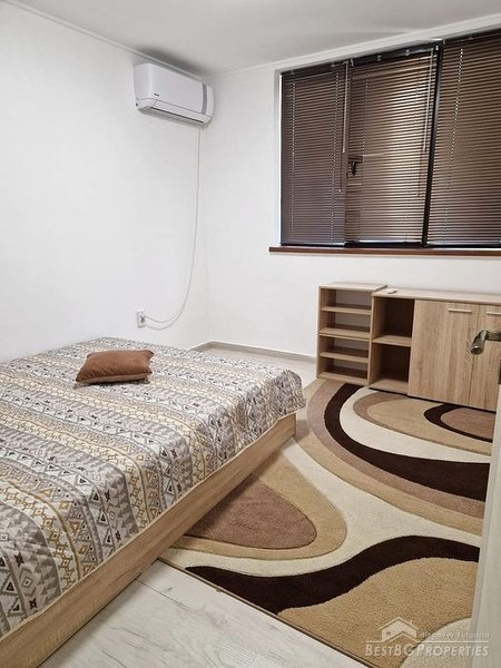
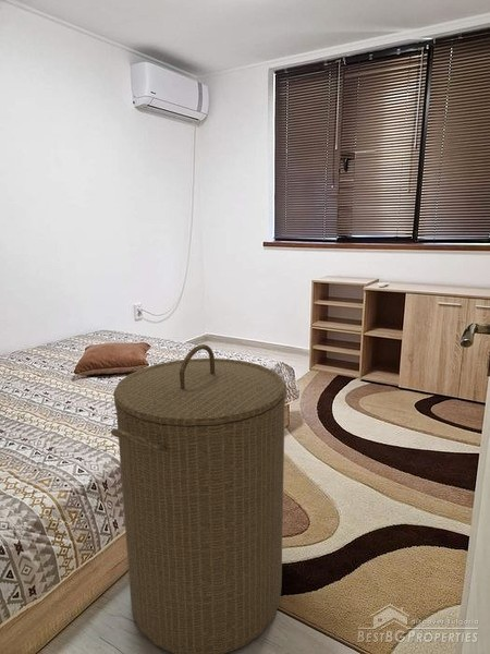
+ laundry hamper (204, 474)
